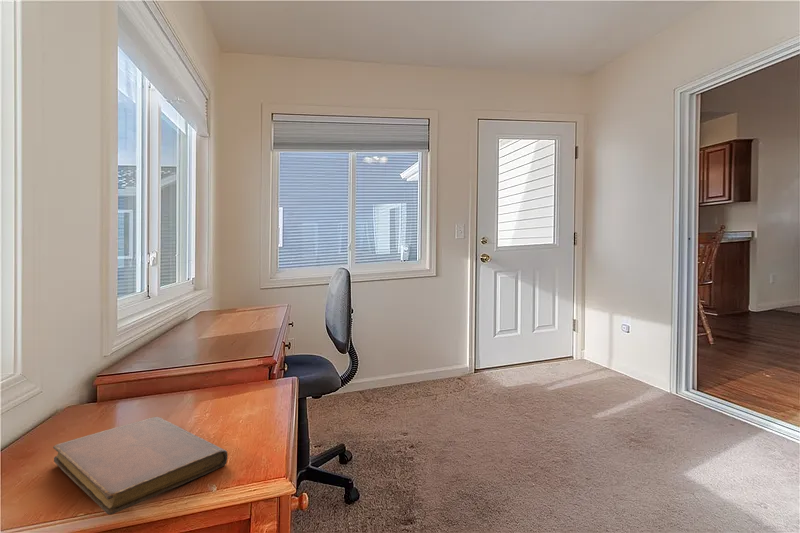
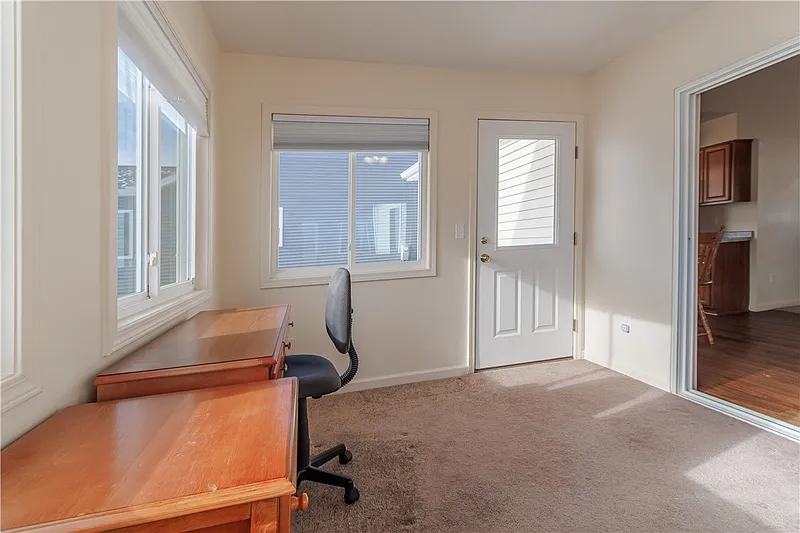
- notebook (139, 454)
